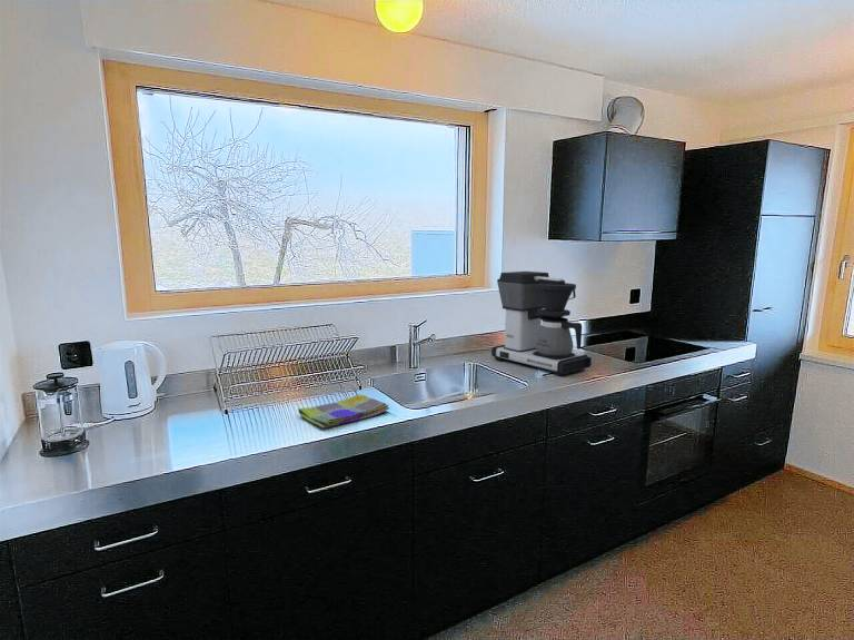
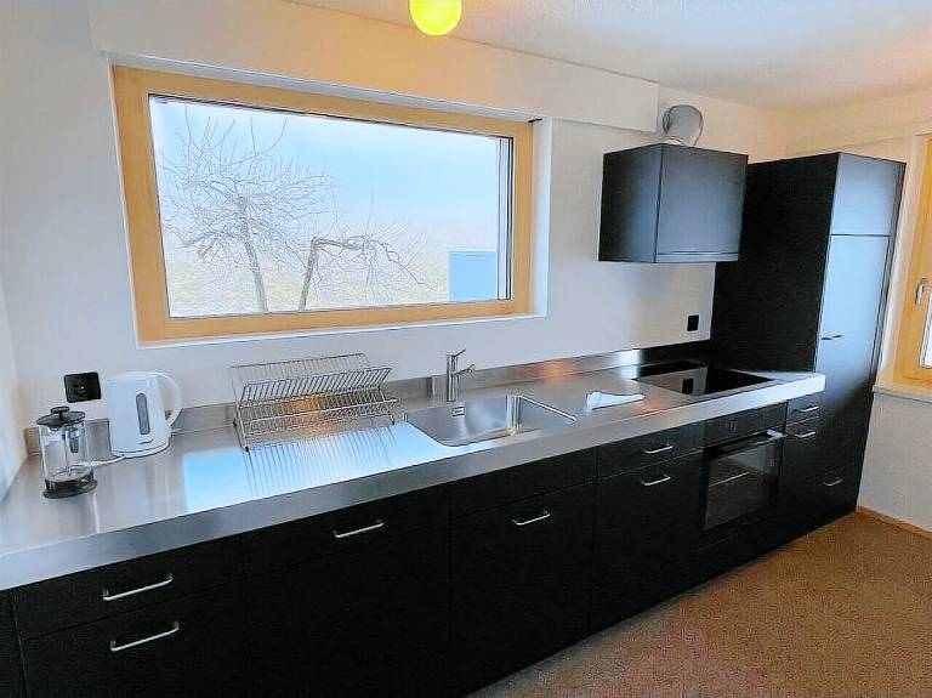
- coffee maker (540, 319)
- dish towel (344, 408)
